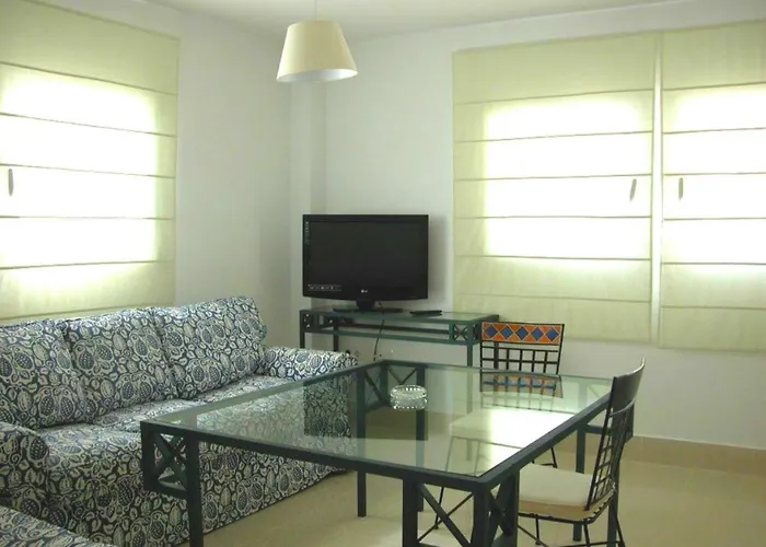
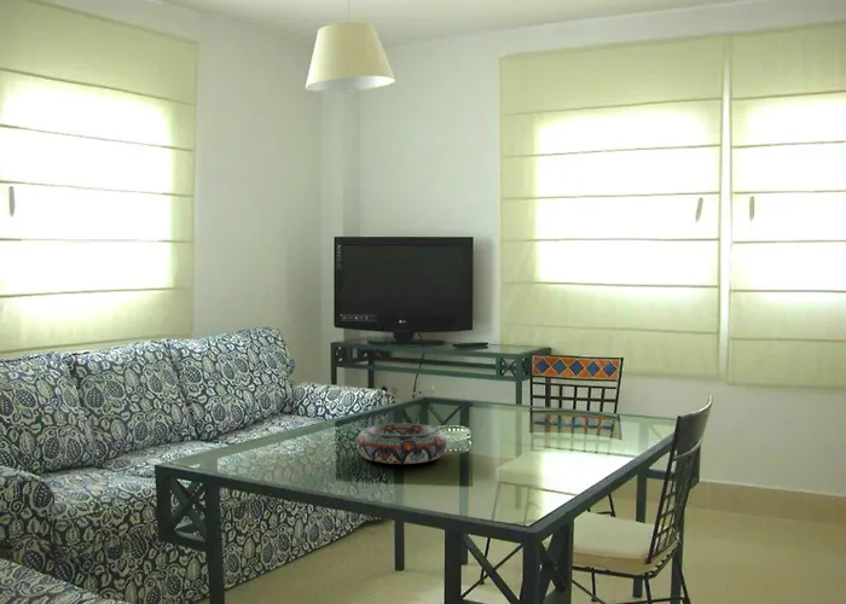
+ decorative bowl (401, 443)
